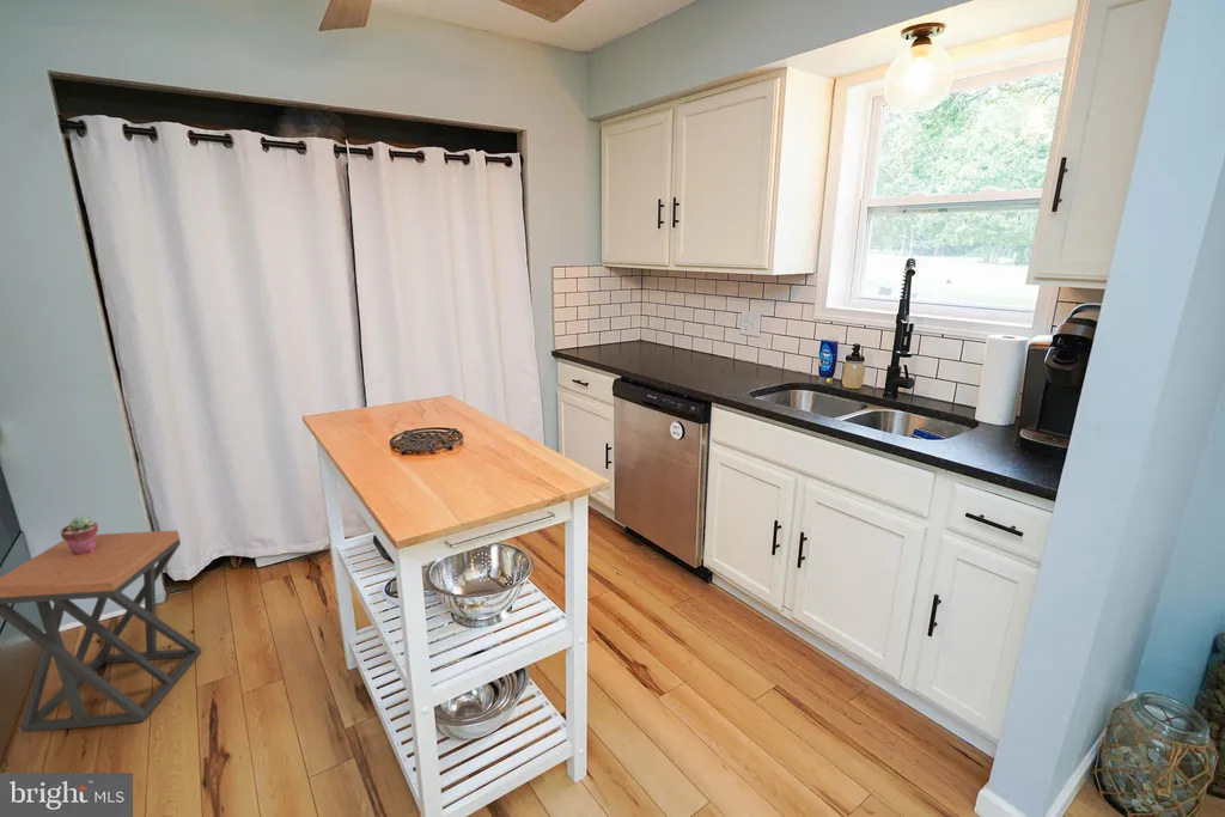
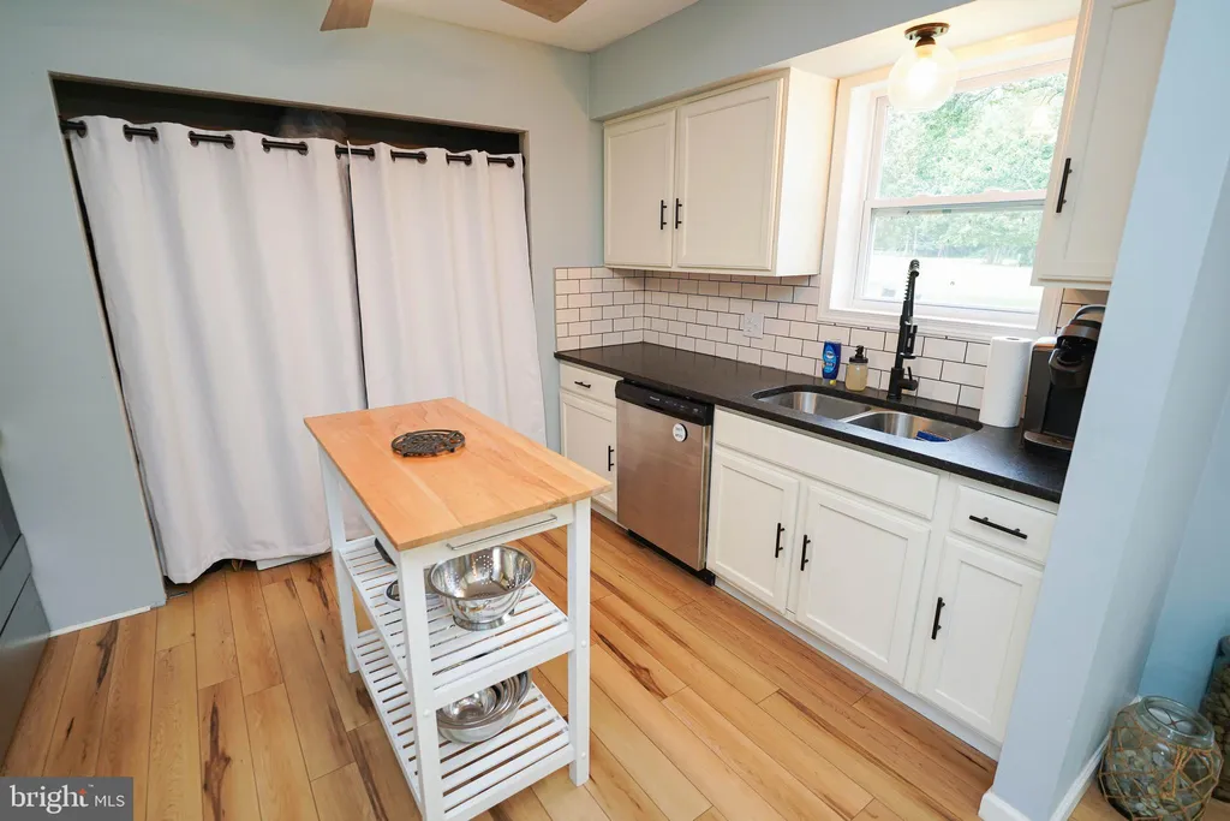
- stool (103, 626)
- potted succulent (80, 534)
